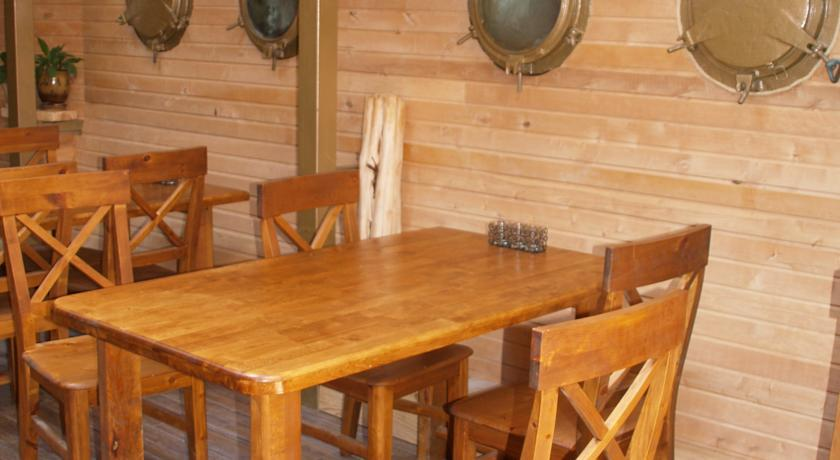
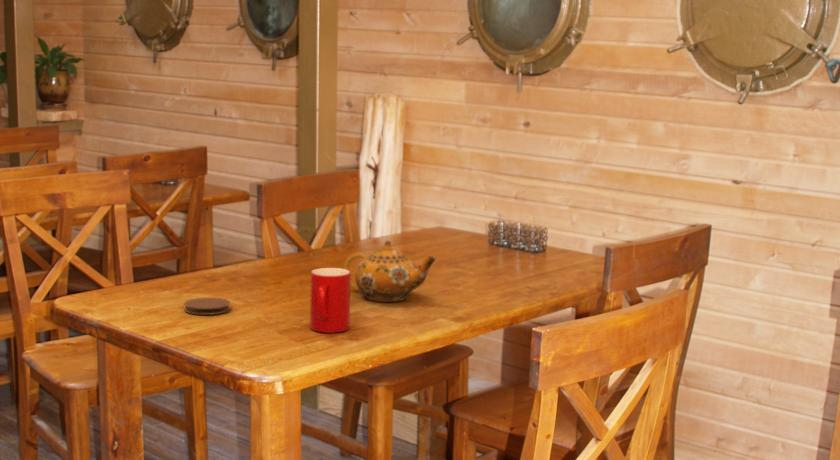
+ teapot (388, 269)
+ coaster (207, 305)
+ cup (325, 301)
